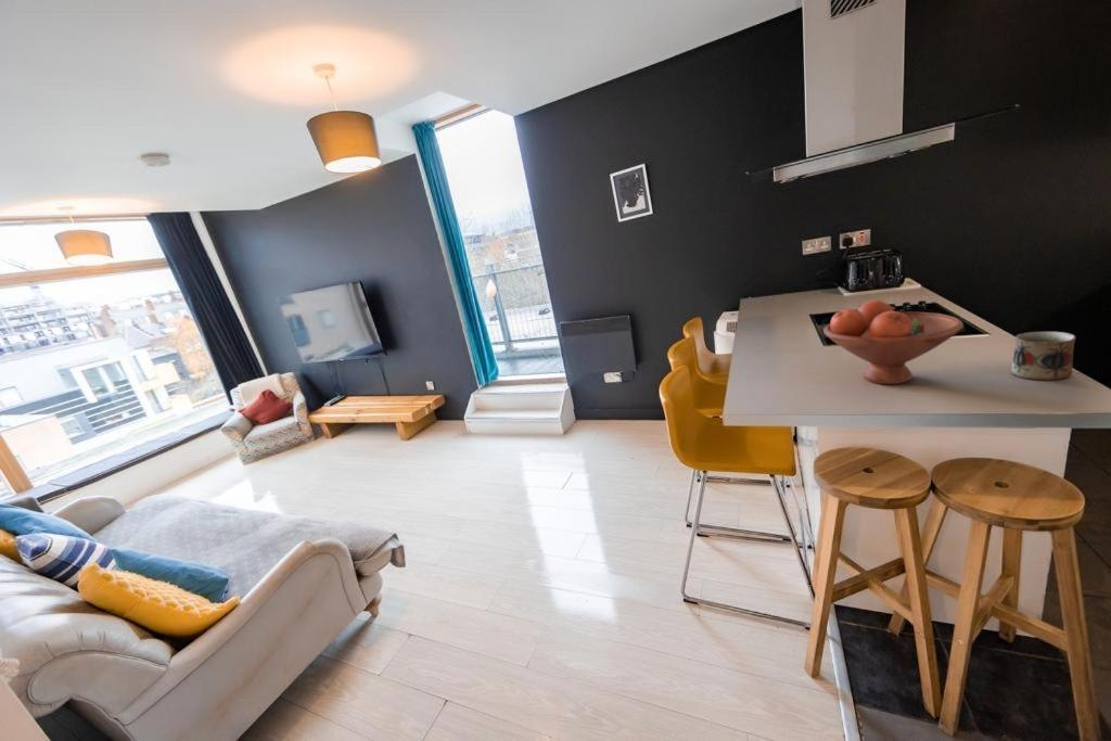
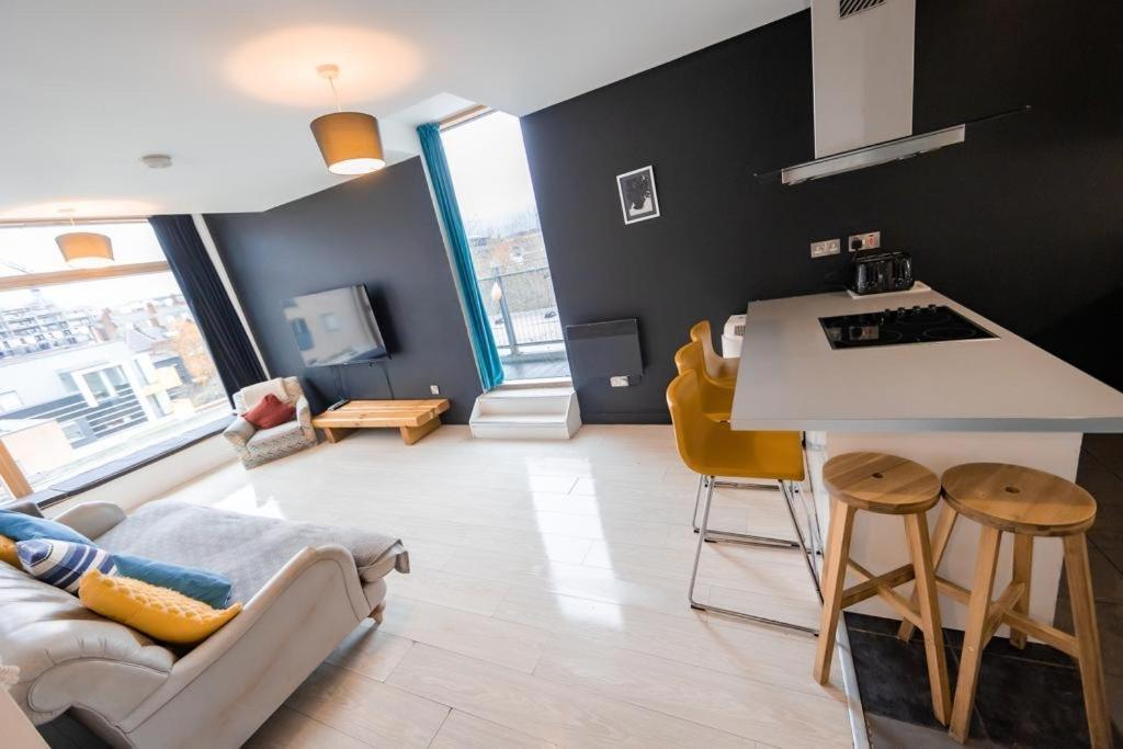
- fruit bowl (887, 341)
- mug (1040, 354)
